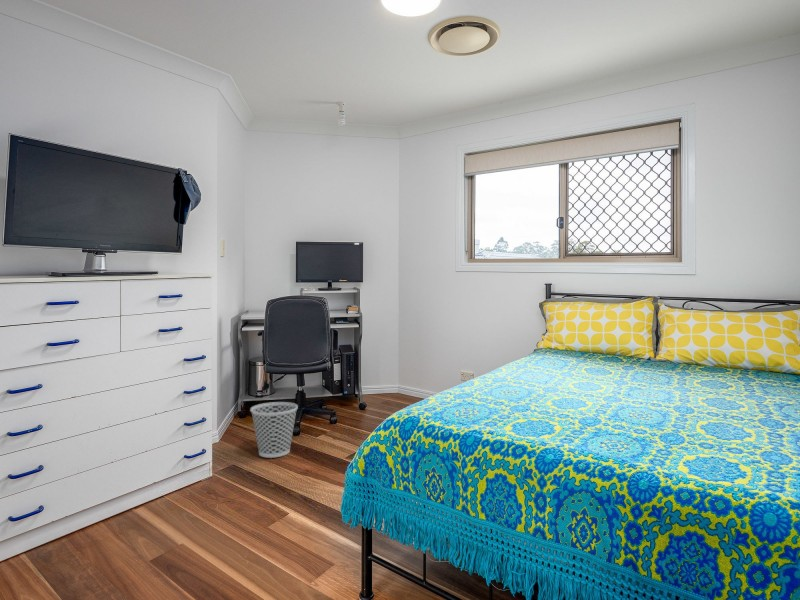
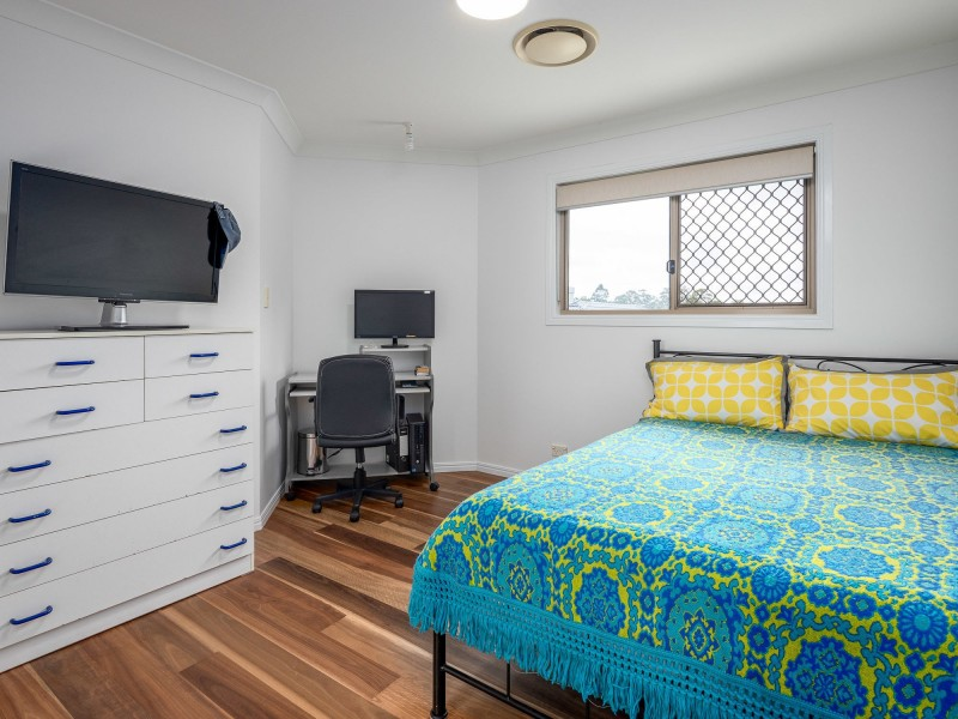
- wastebasket (274, 429)
